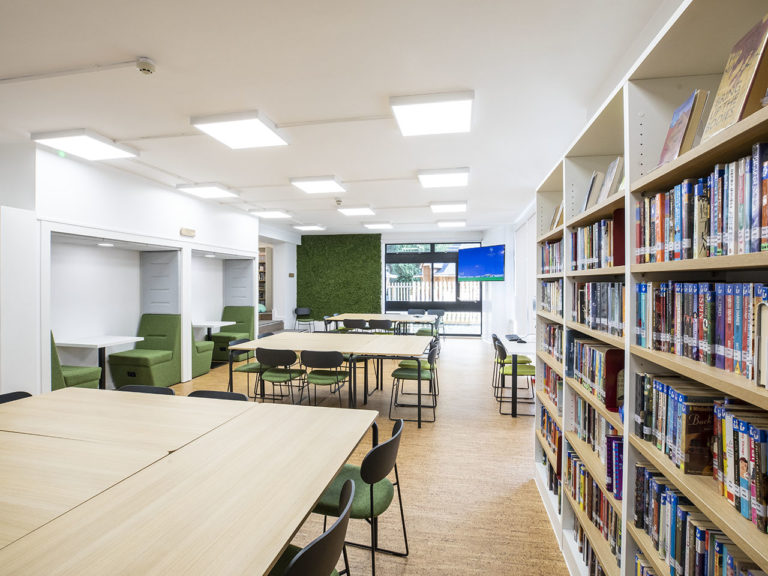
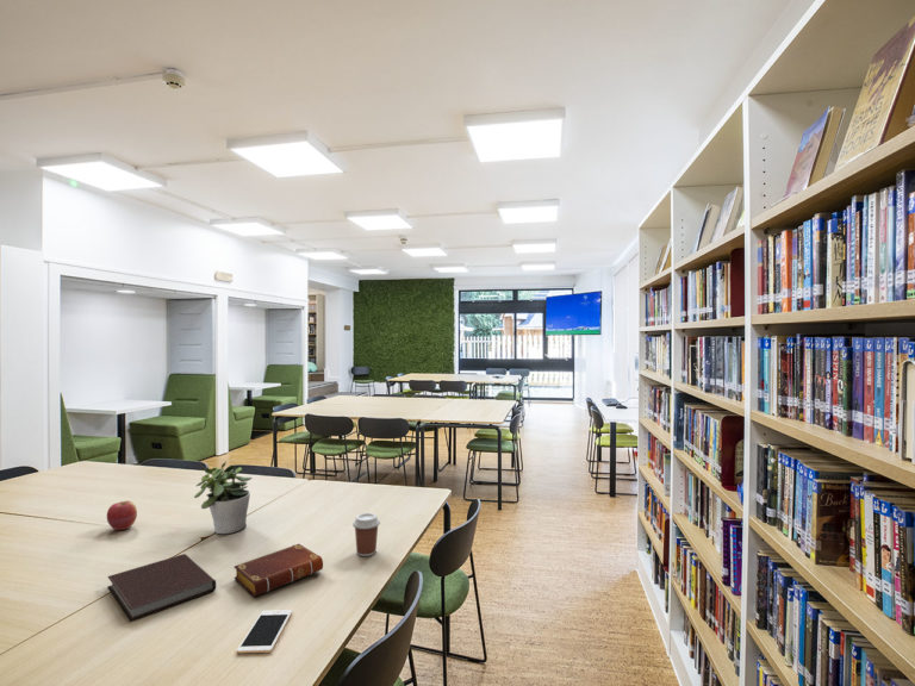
+ cell phone (266, 630)
+ notebook (161, 582)
+ book (279, 568)
+ apple (122, 514)
+ potted plant (219, 495)
+ coffee cup (366, 534)
